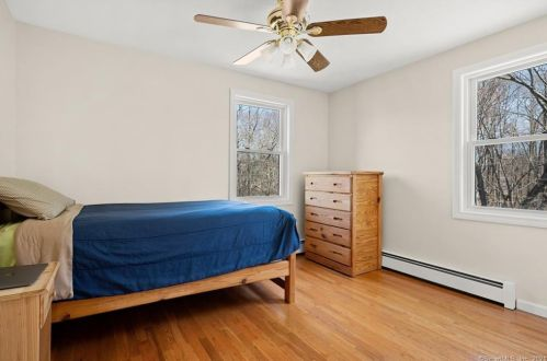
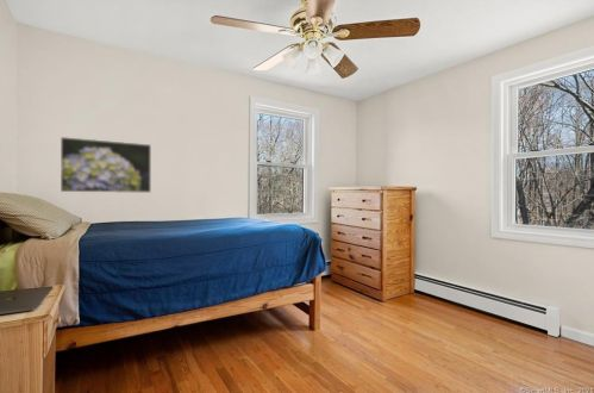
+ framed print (108, 167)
